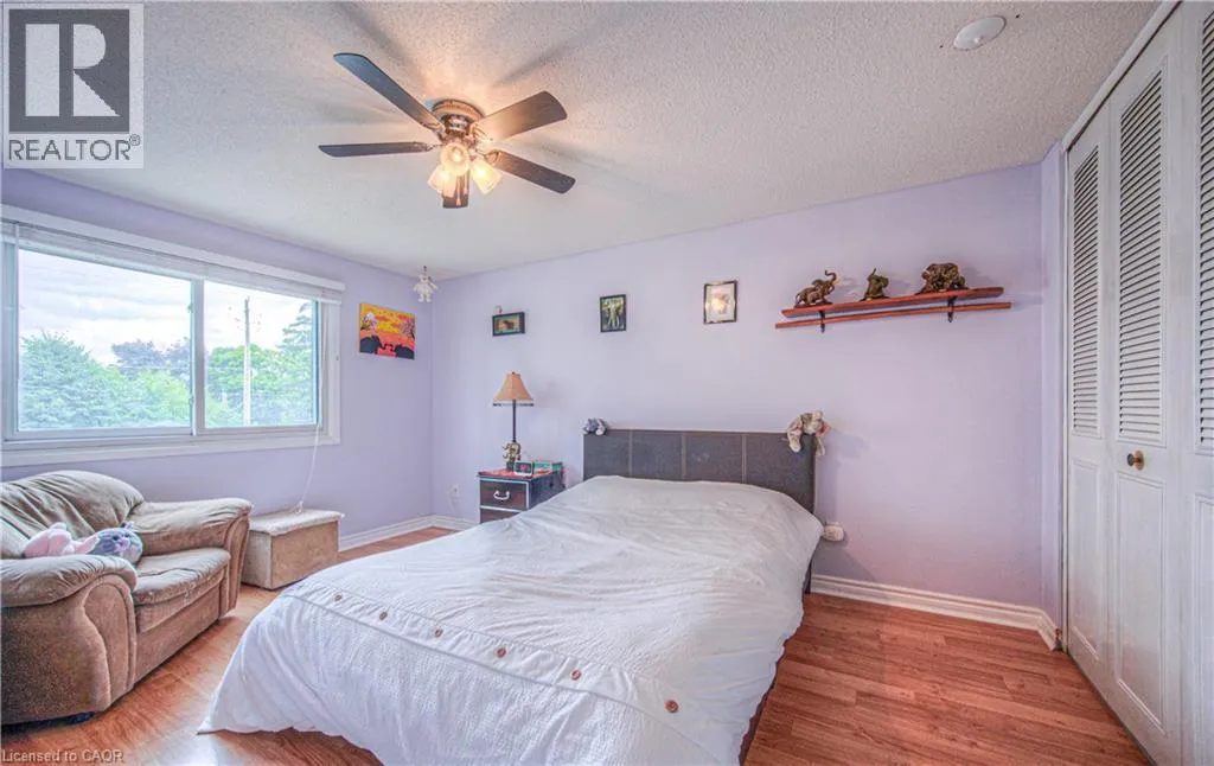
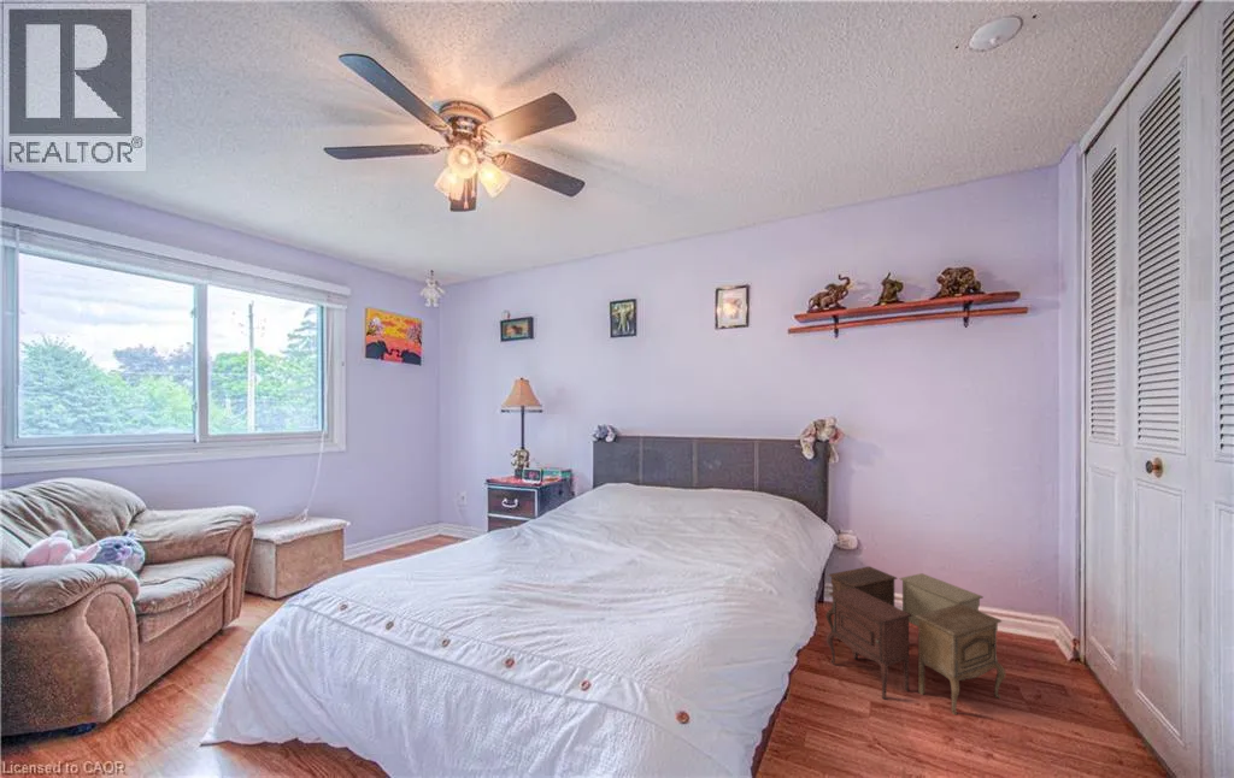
+ nightstand (905, 630)
